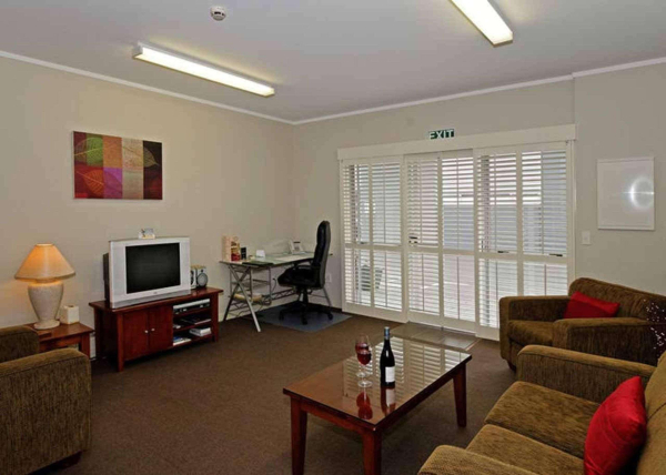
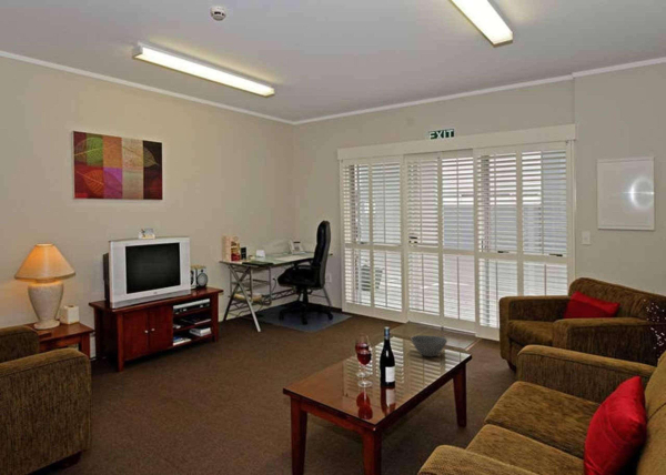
+ bowl (428, 346)
